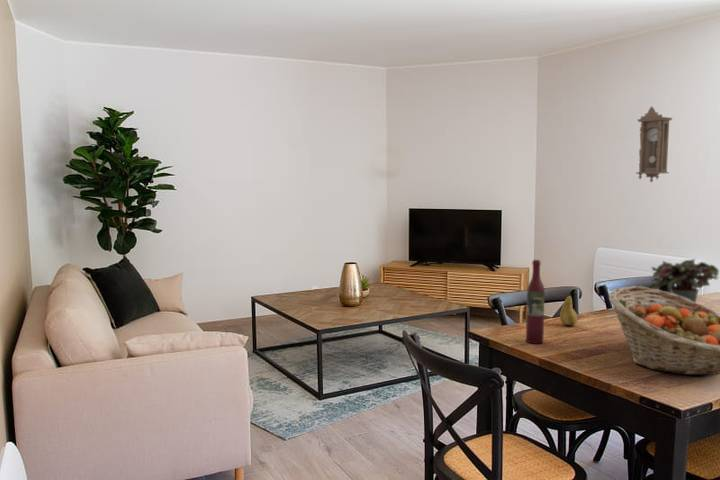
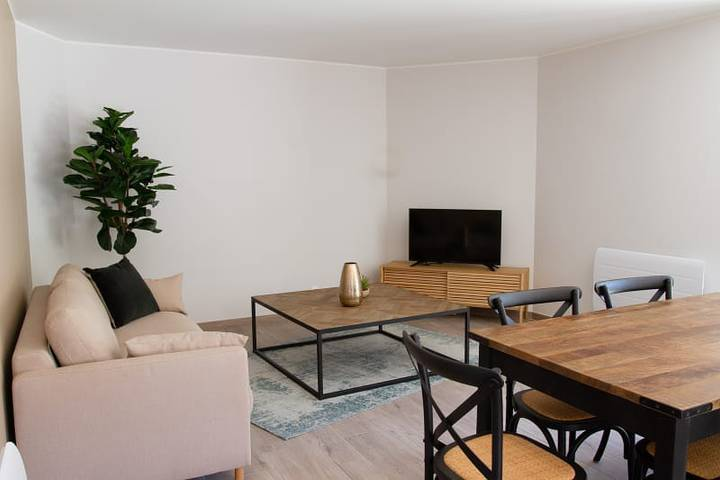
- fruit (569, 310)
- pendulum clock (653, 144)
- fruit basket (675, 327)
- potted plant (682, 286)
- wine bottle (535, 300)
